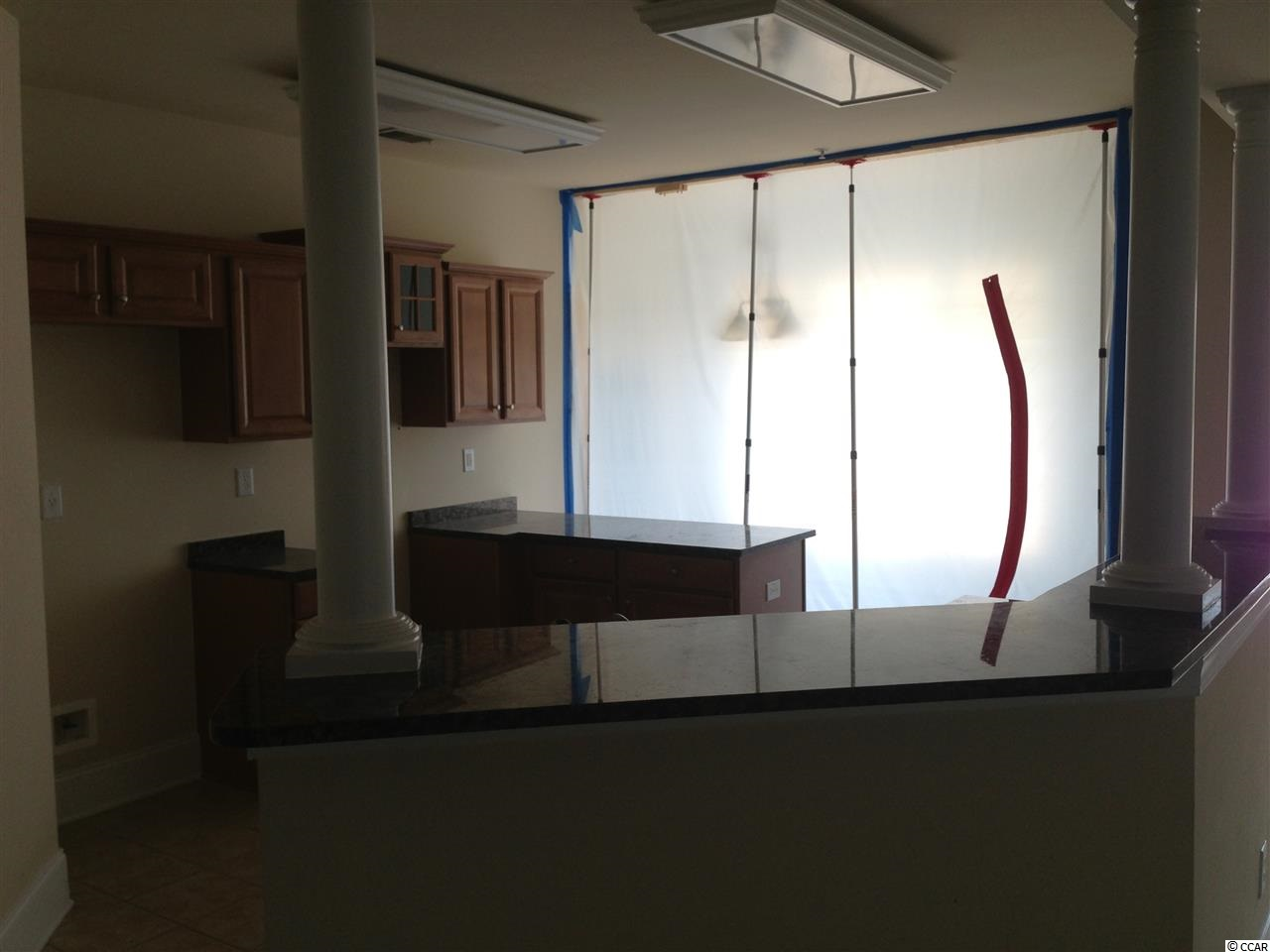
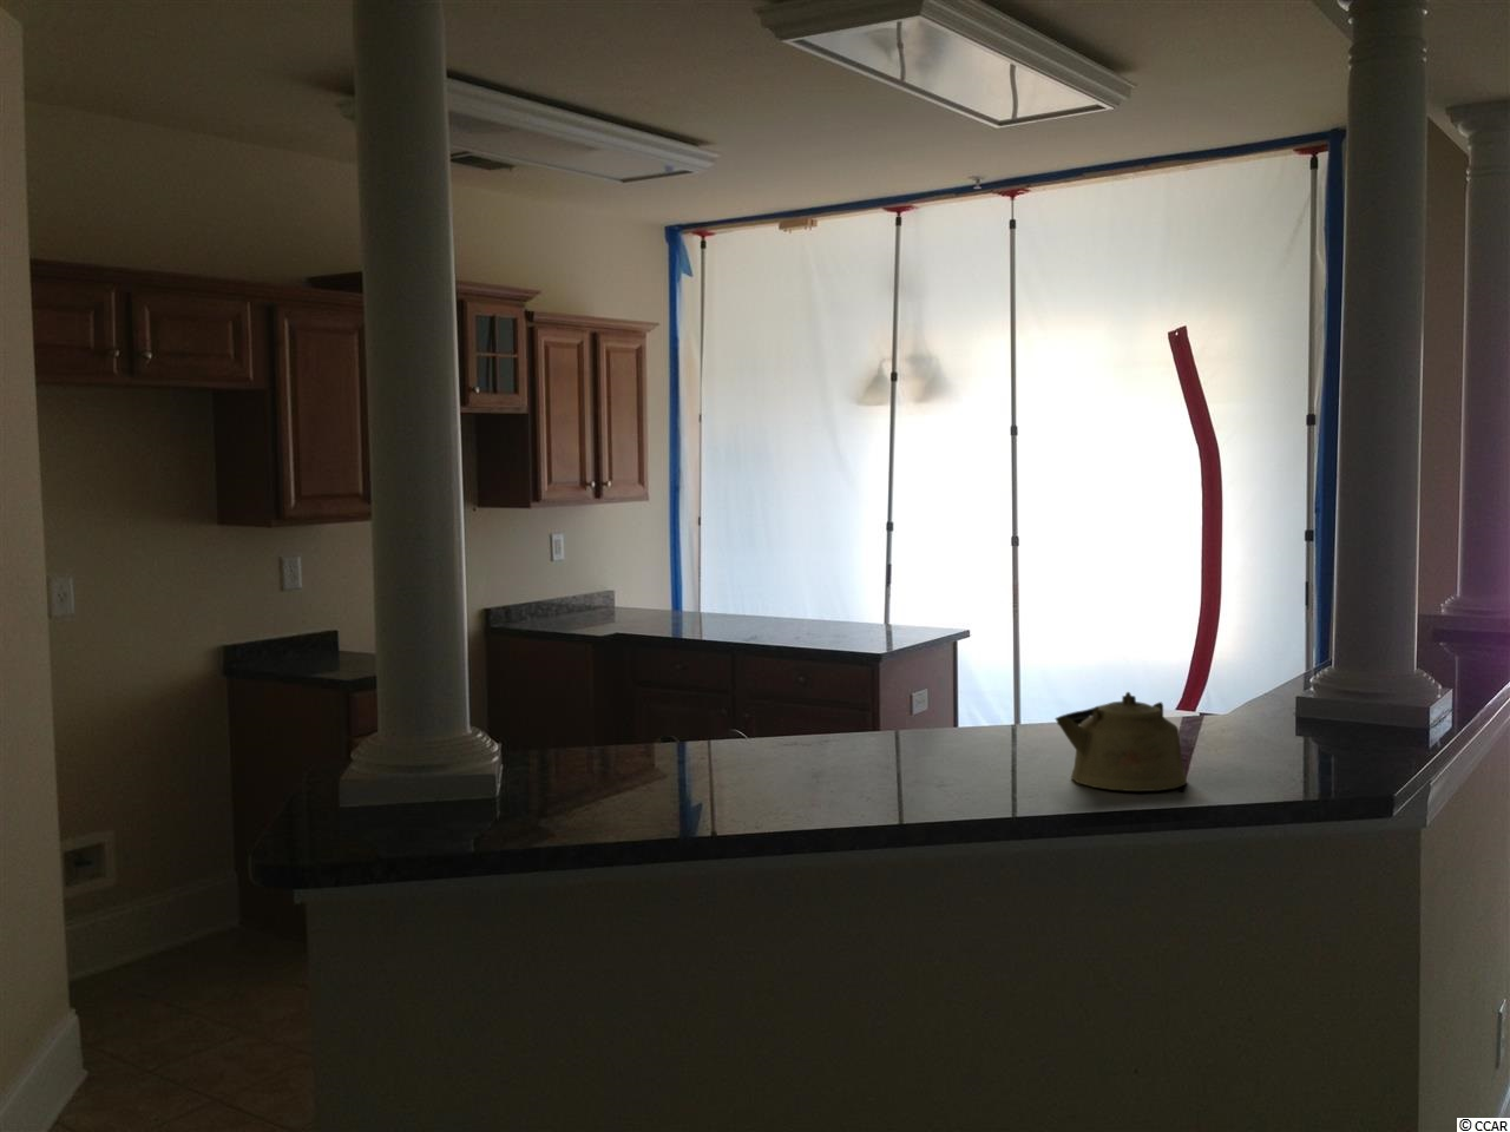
+ kettle (1116, 736)
